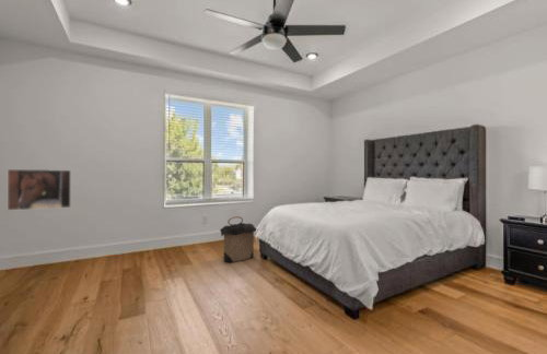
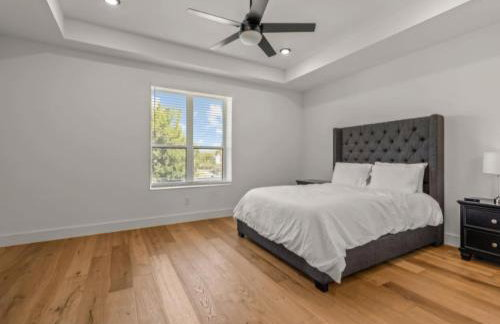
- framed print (40, 189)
- laundry hamper (238, 236)
